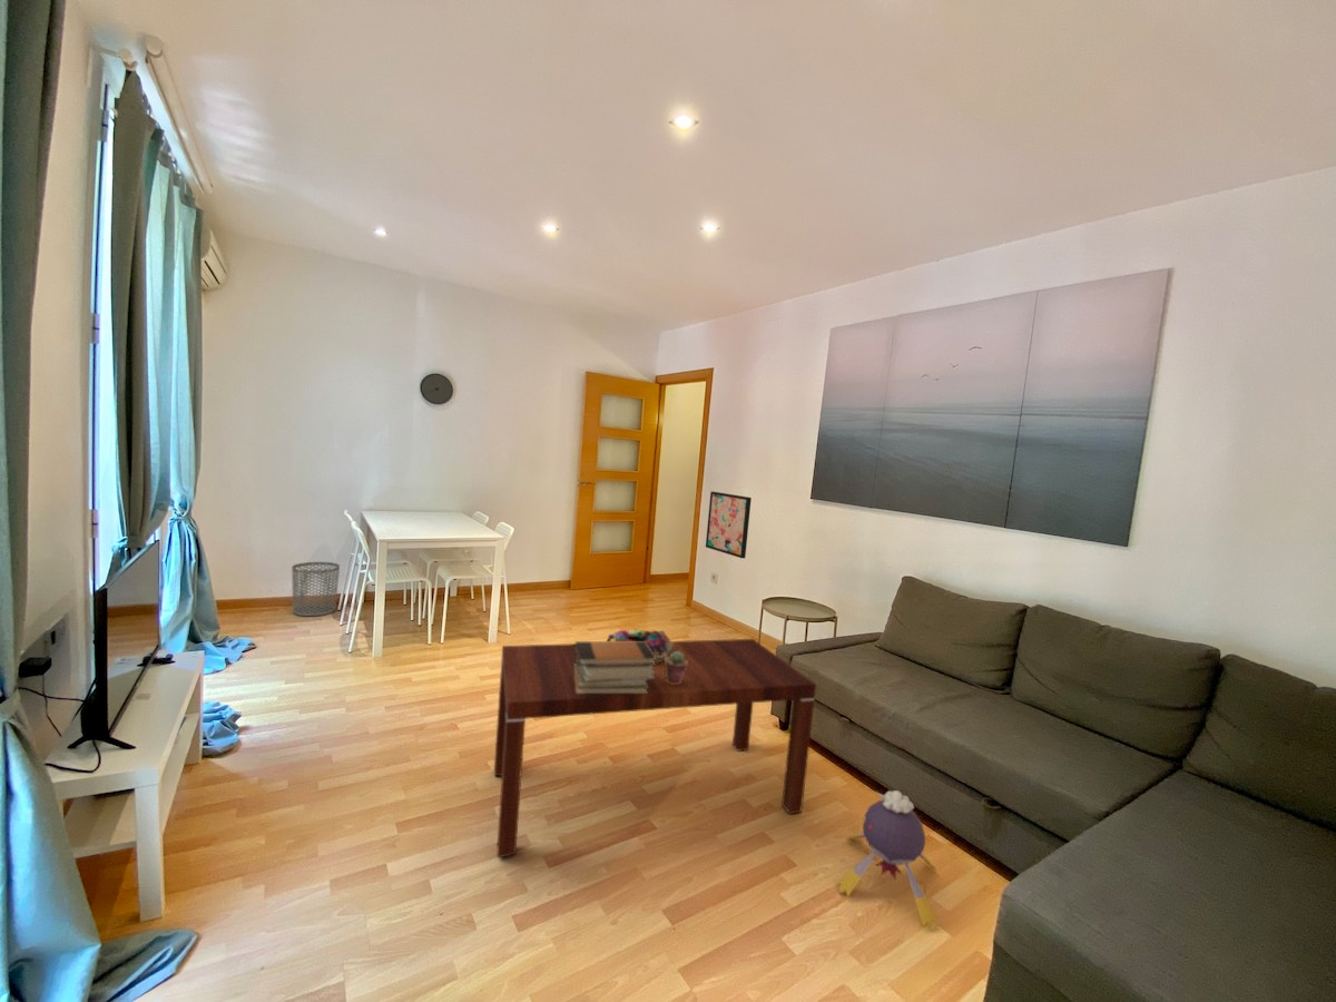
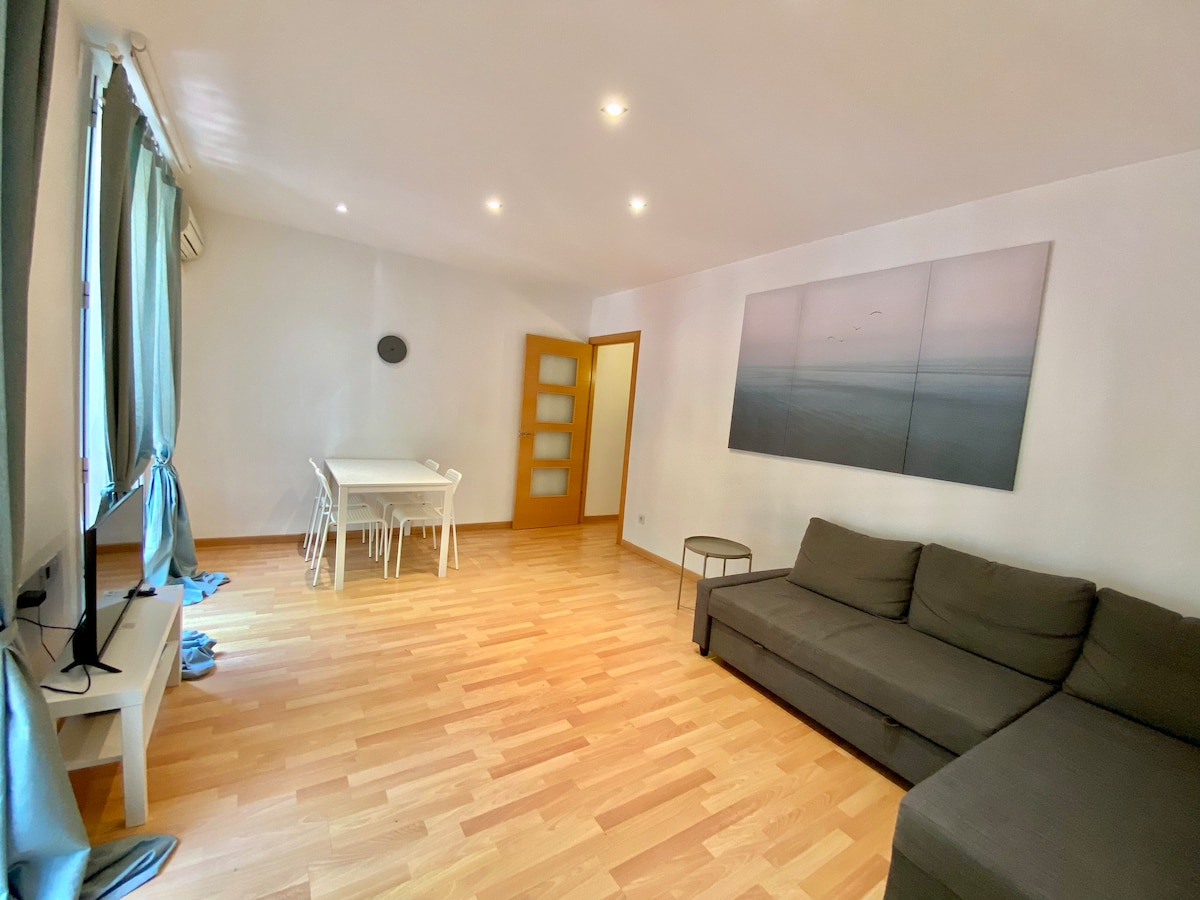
- wall art (727, 523)
- waste bin (315, 588)
- coffee table (649, 709)
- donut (638, 640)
- plush toy (893, 836)
- book stack (613, 666)
- potted succulent (676, 666)
